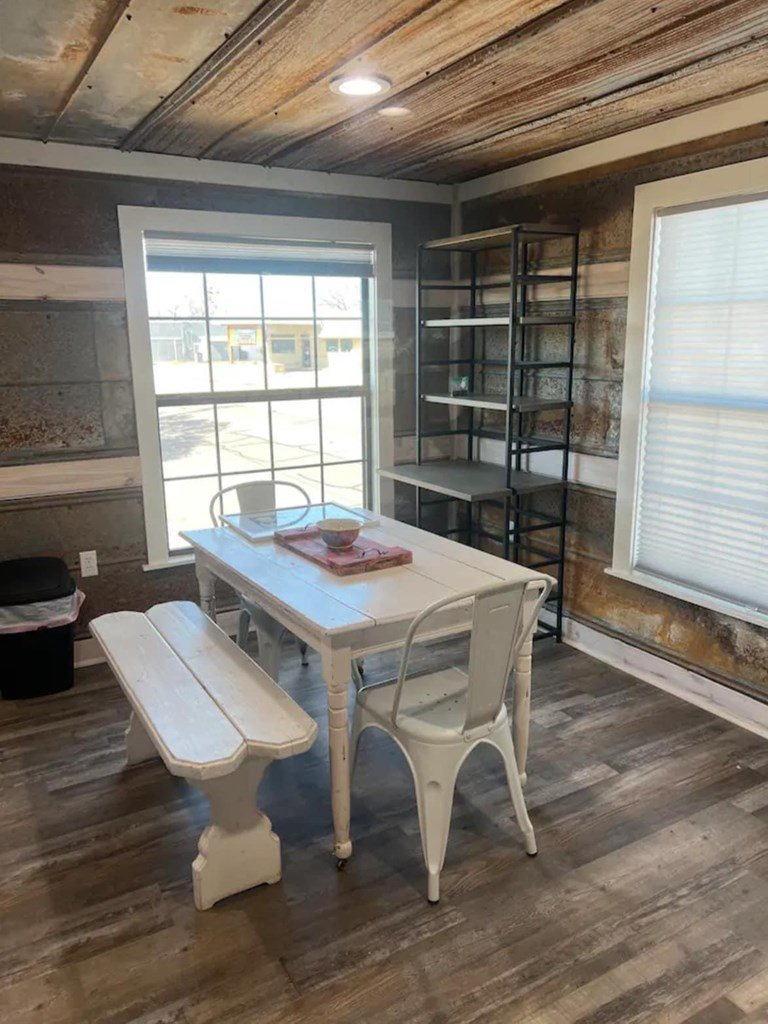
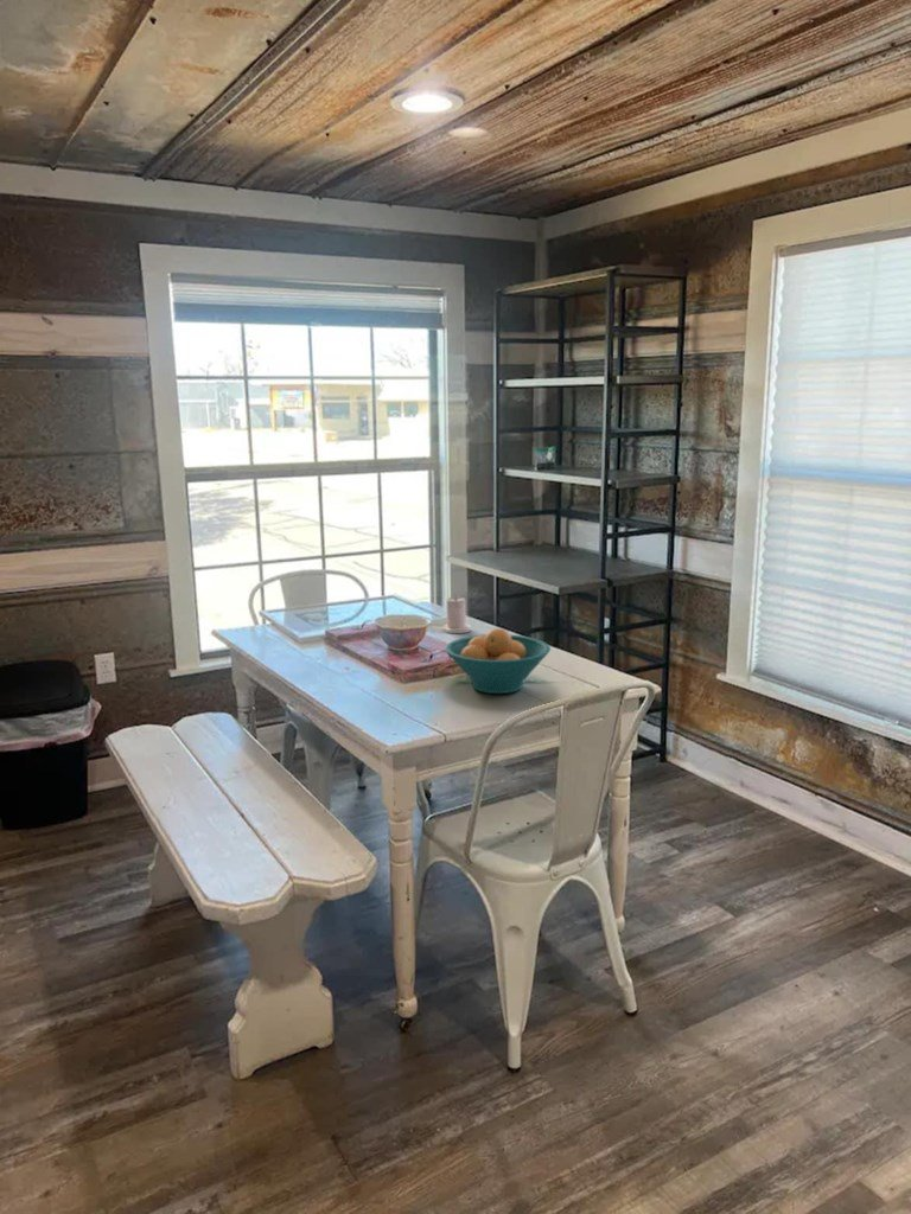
+ candle (456, 612)
+ fruit bowl (497, 658)
